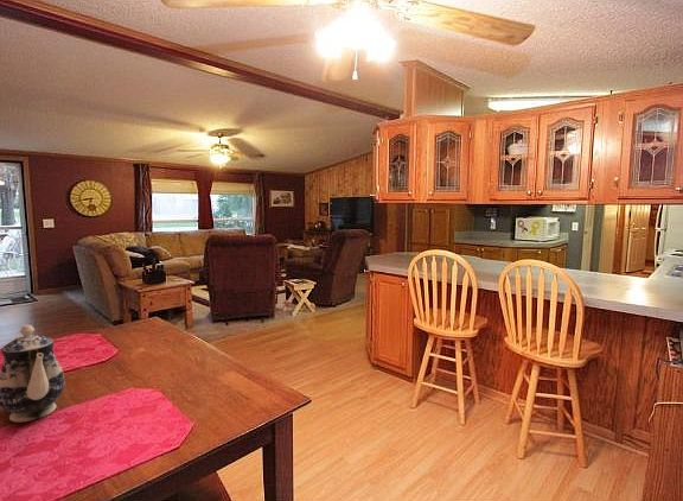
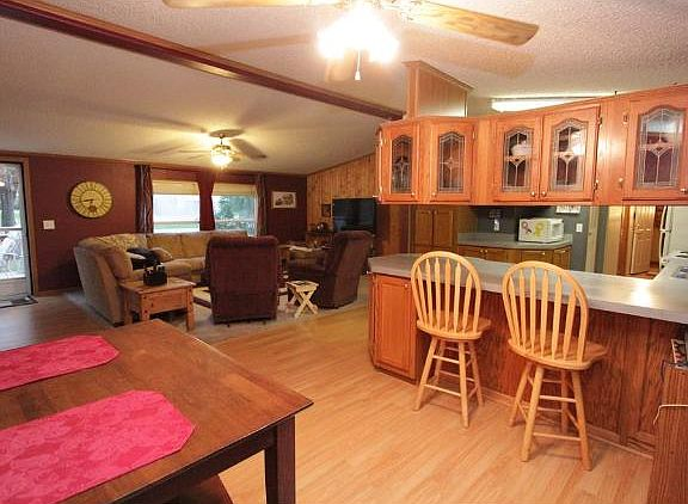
- teapot (30, 369)
